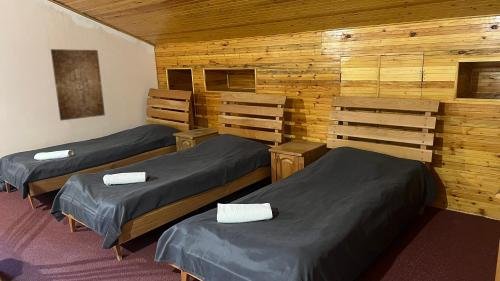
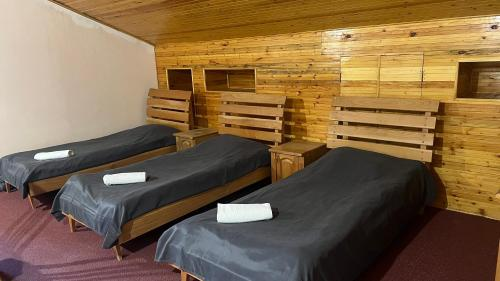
- wall art (79, 84)
